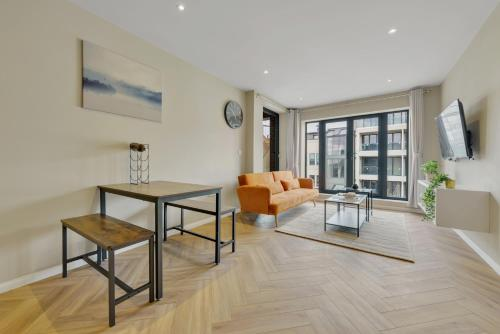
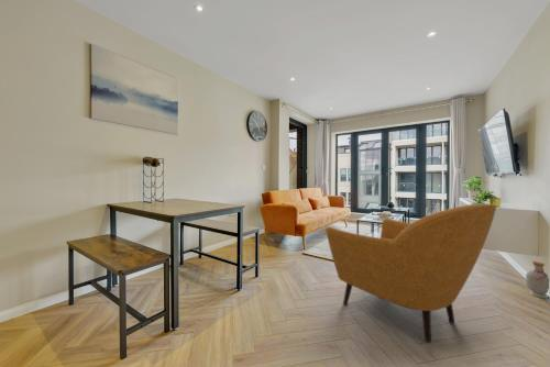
+ bottle (538, 278)
+ armchair (409, 257)
